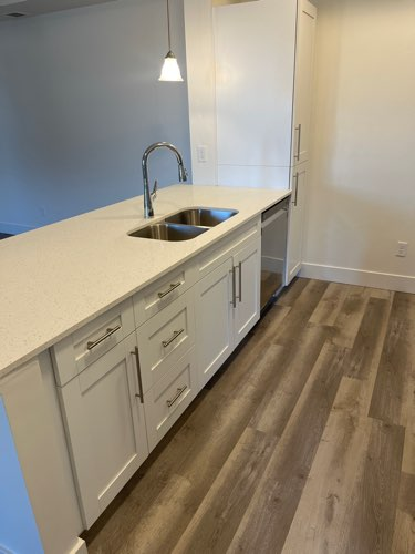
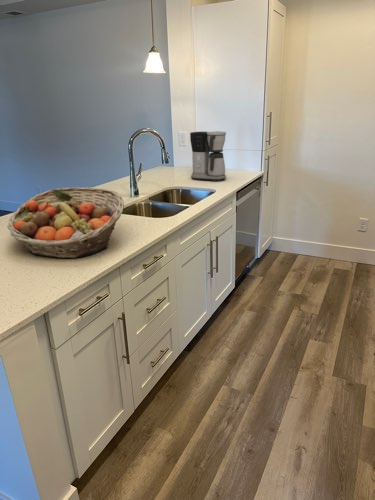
+ coffee maker (207, 156)
+ fruit basket (67, 220)
